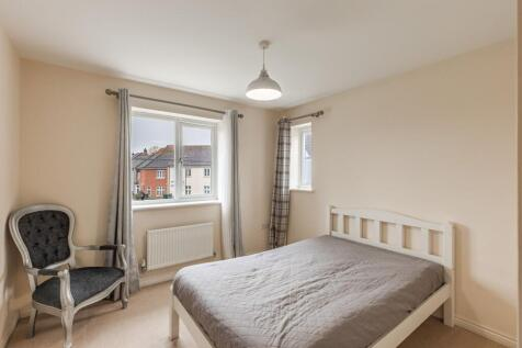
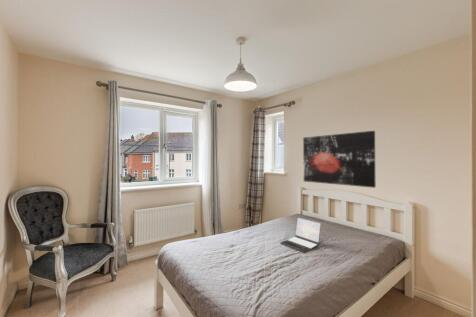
+ laptop (300, 233)
+ wall art (334, 159)
